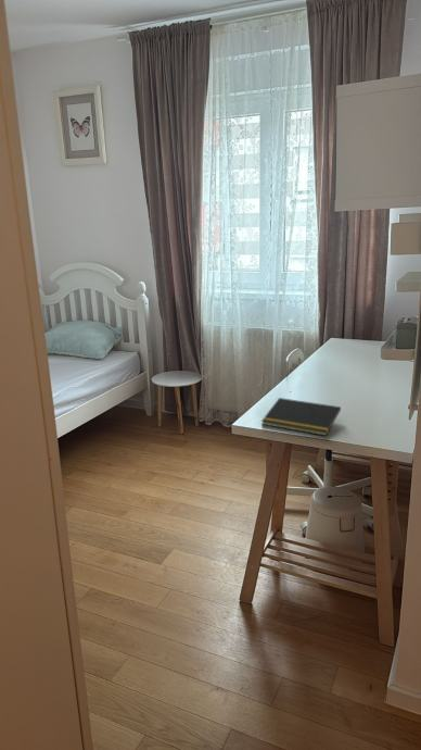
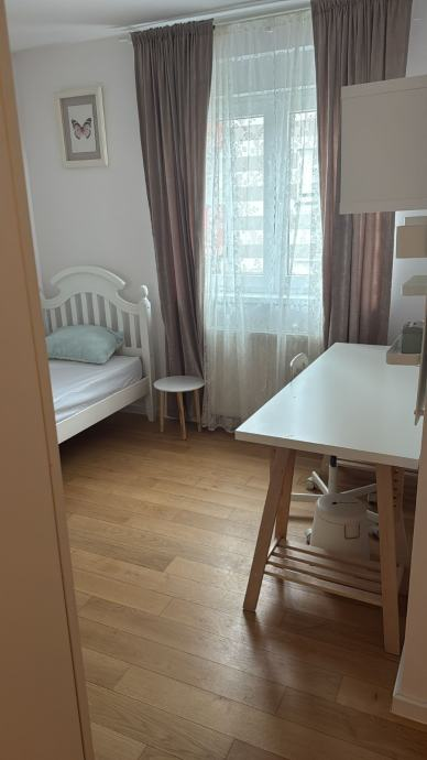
- notepad (301, 415)
